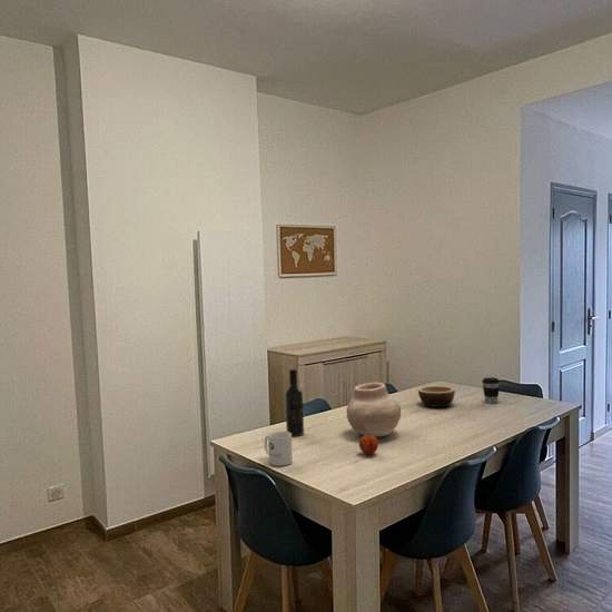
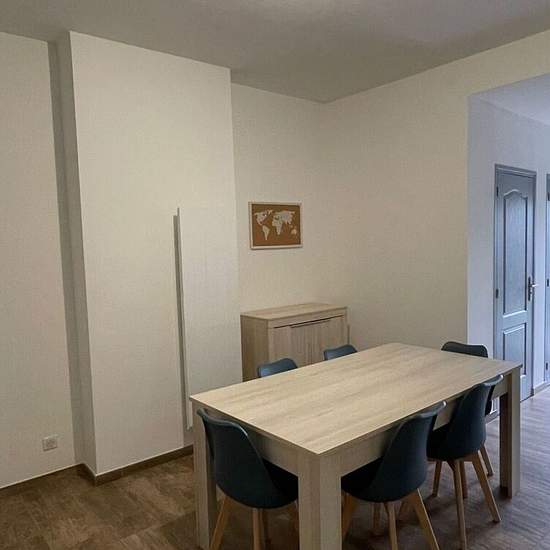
- mug (278, 447)
- bowl (436, 396)
- apple (368, 444)
- vase (373, 408)
- wine bottle (294, 402)
- coffee cup (491, 389)
